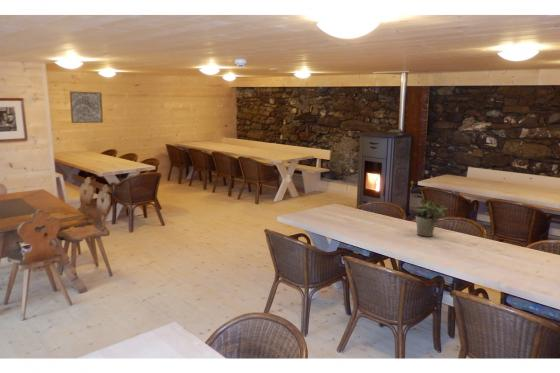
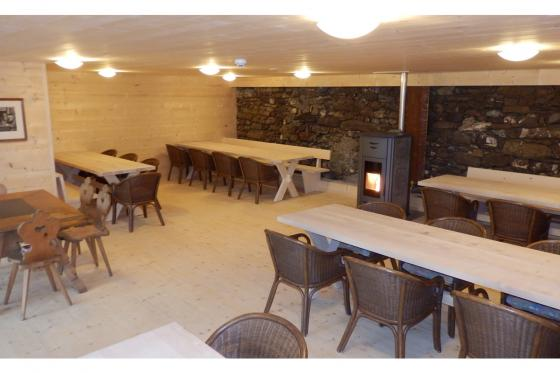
- potted plant (430, 217)
- wall art (86, 107)
